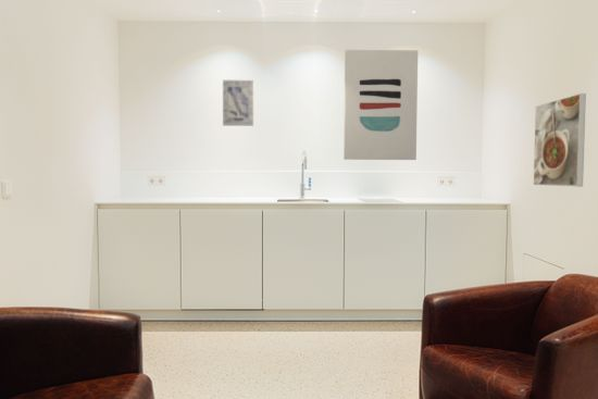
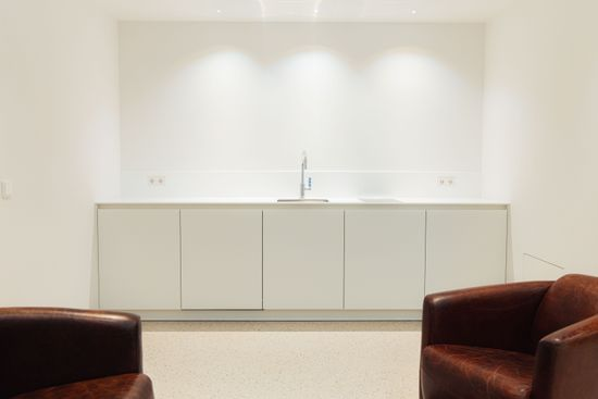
- wall art (381, 104)
- wall art (238, 102)
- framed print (557, 142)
